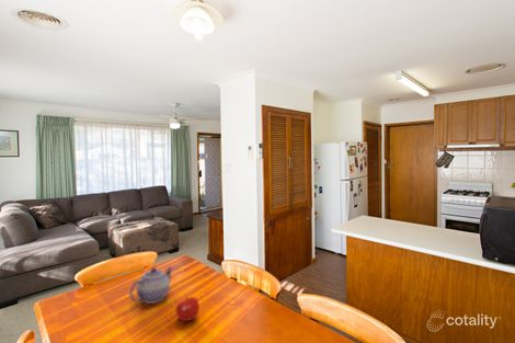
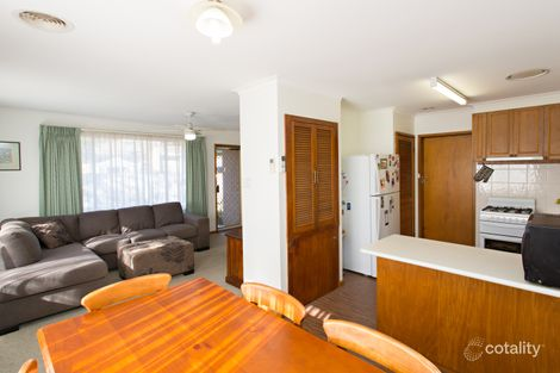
- fruit (187, 307)
- teapot (153, 283)
